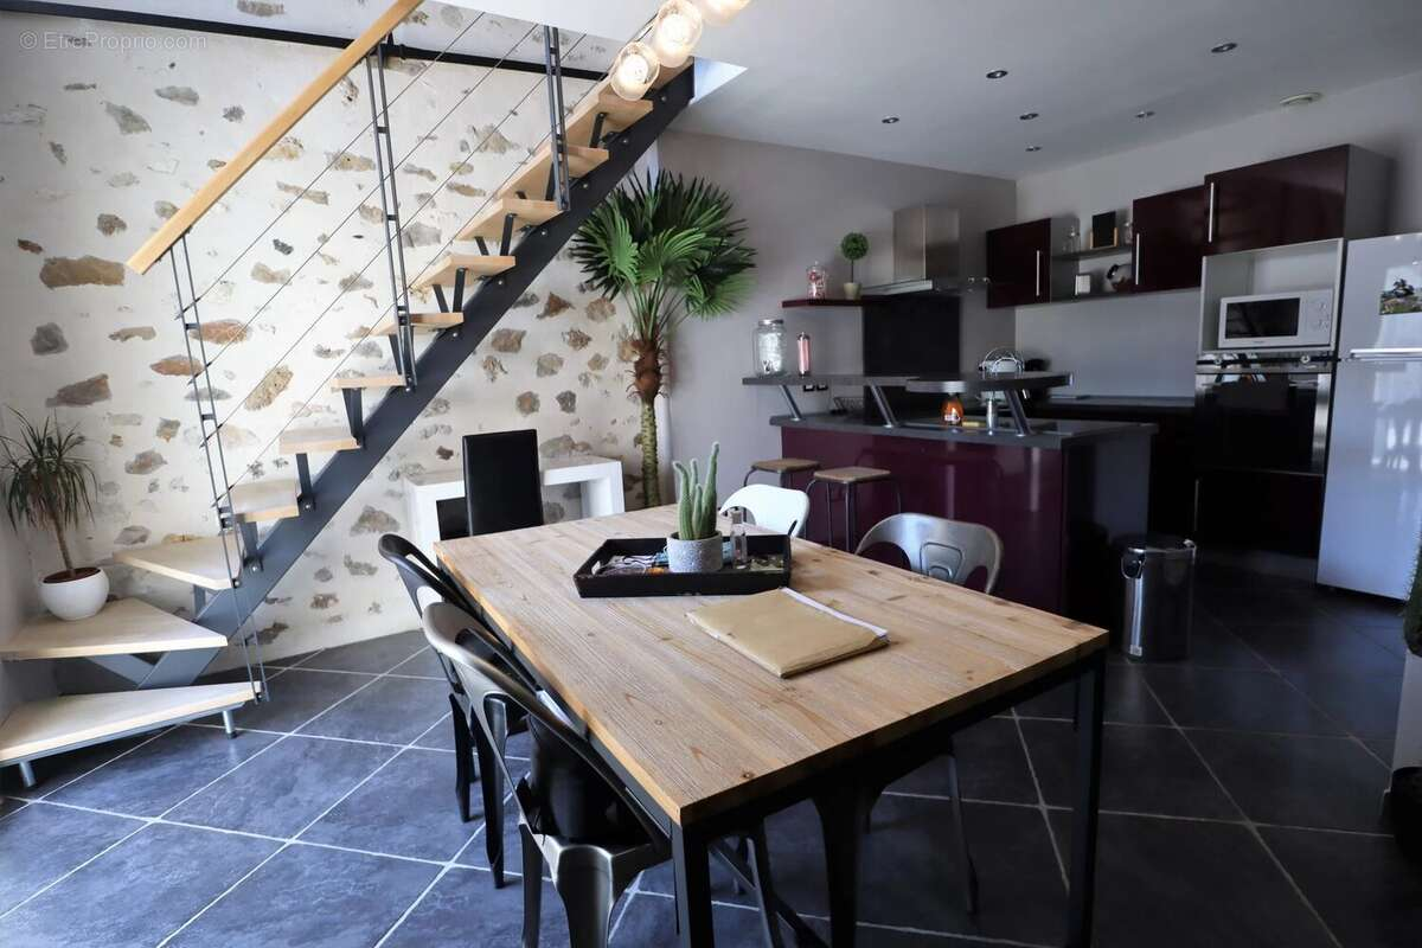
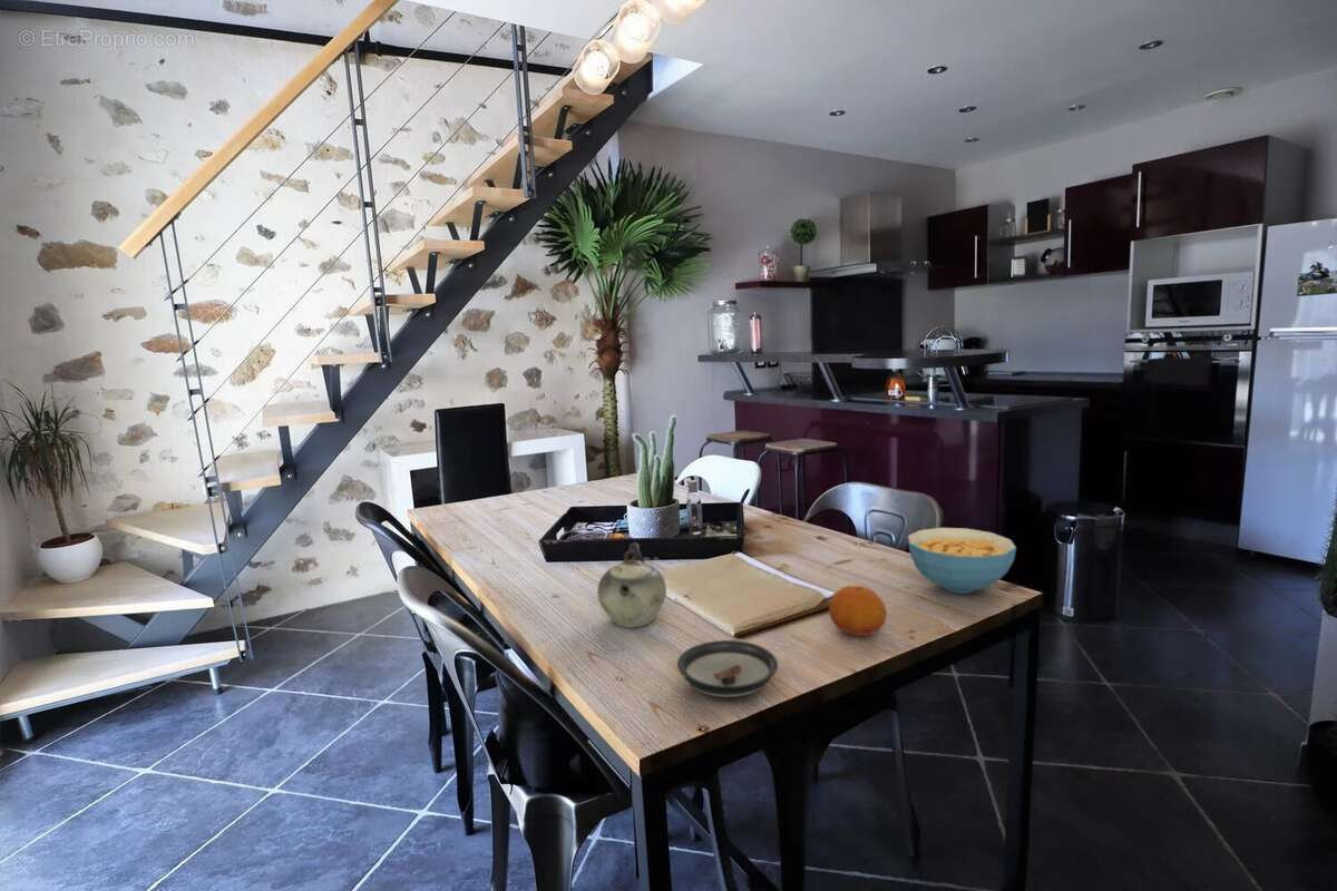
+ fruit (857, 609)
+ saucer (728, 673)
+ cereal bowl (959, 565)
+ teapot (631, 587)
